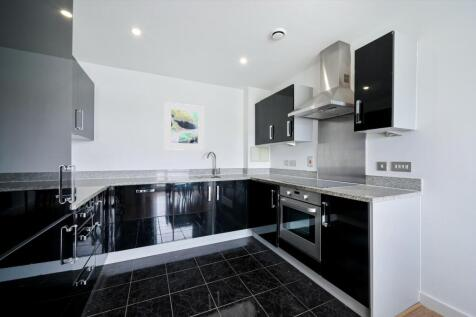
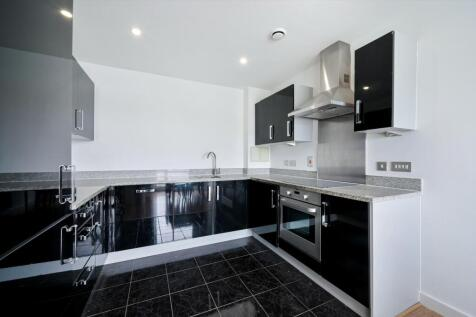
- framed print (184, 127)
